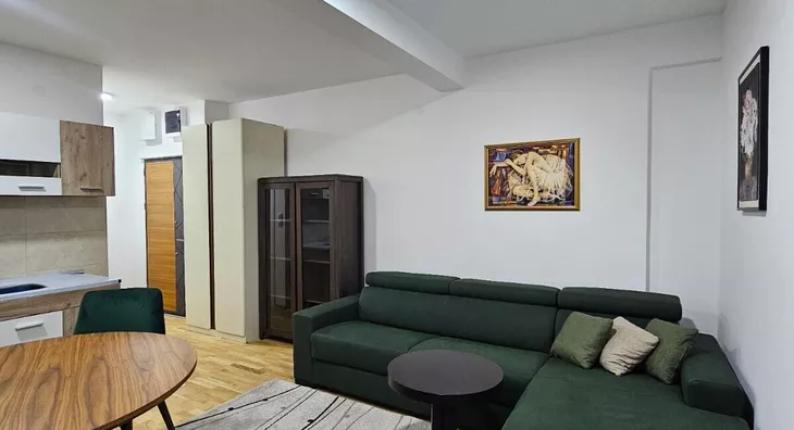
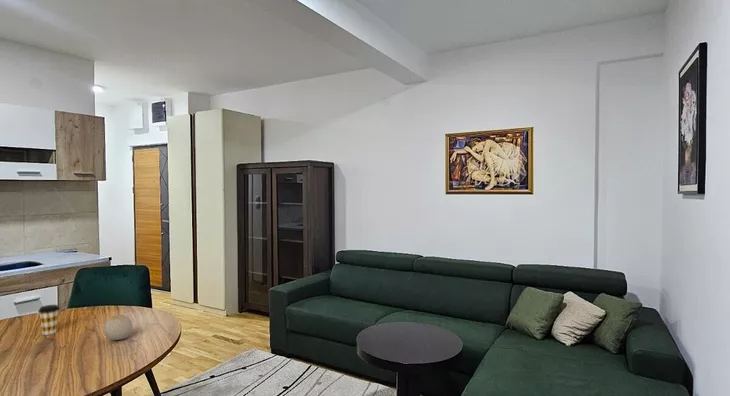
+ fruit (118, 327)
+ coffee cup (49, 319)
